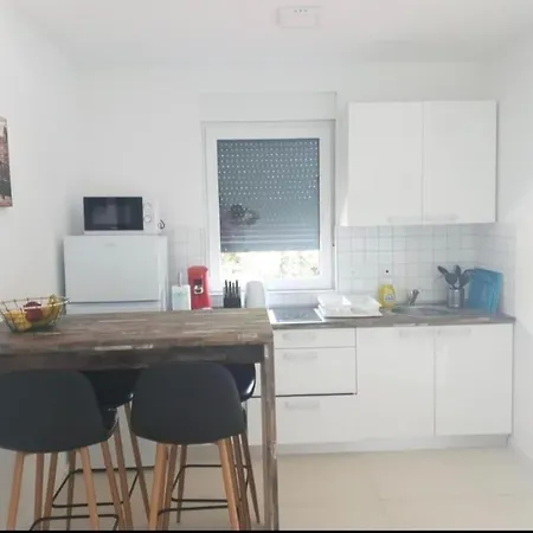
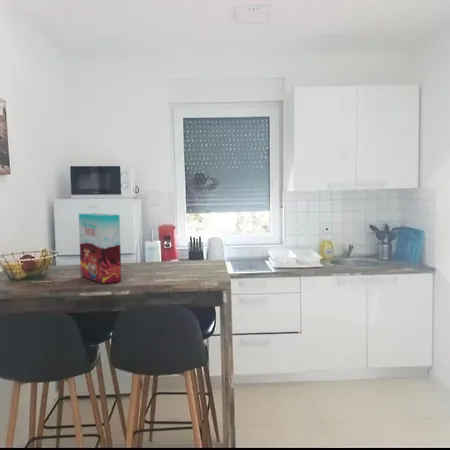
+ cereal box (99, 246)
